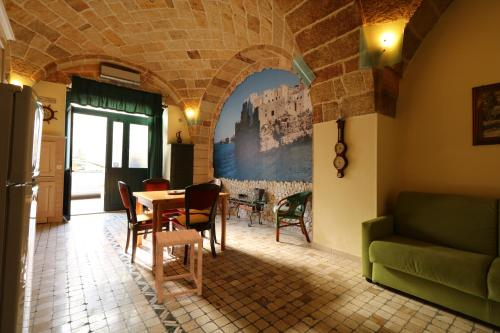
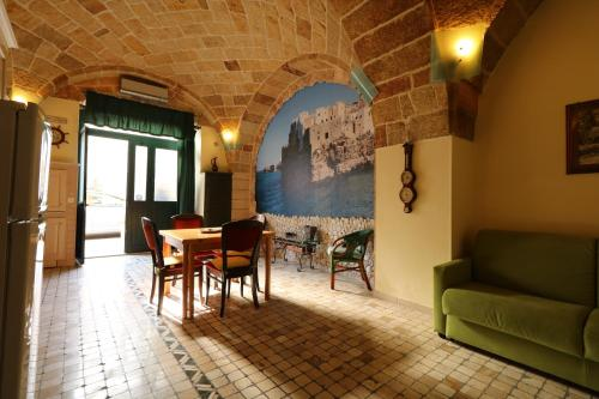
- side table (190, 262)
